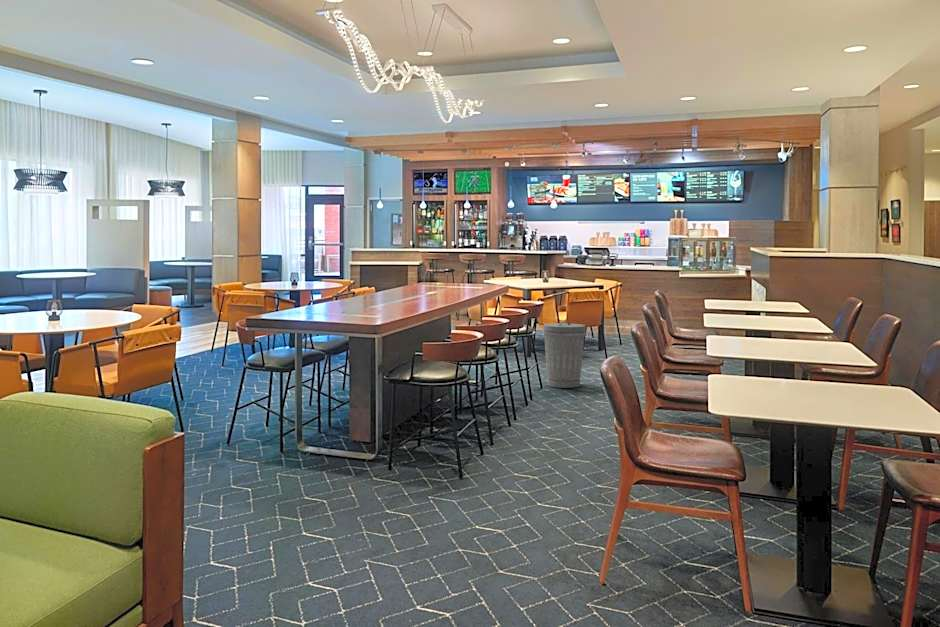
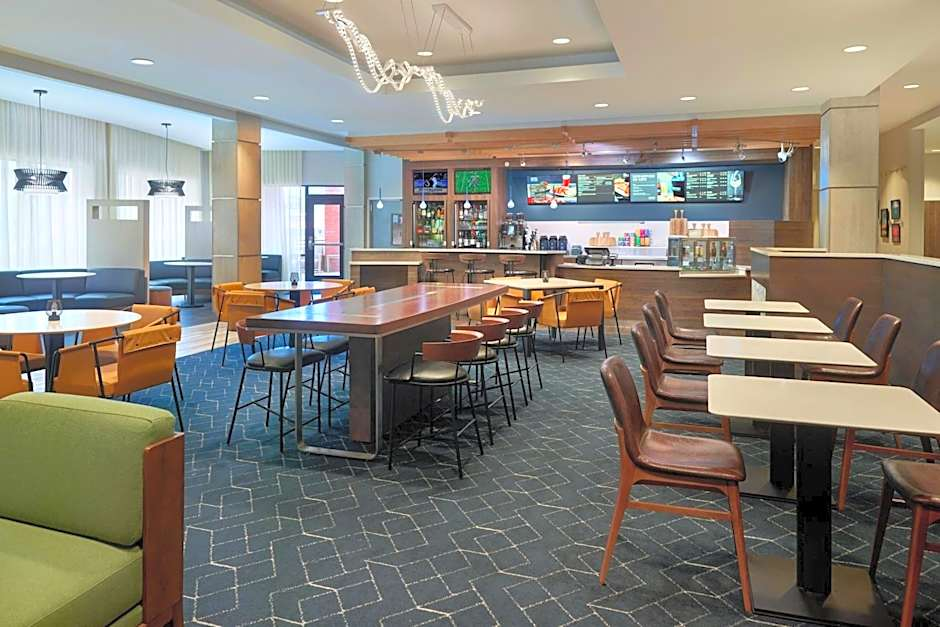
- trash can (564, 353)
